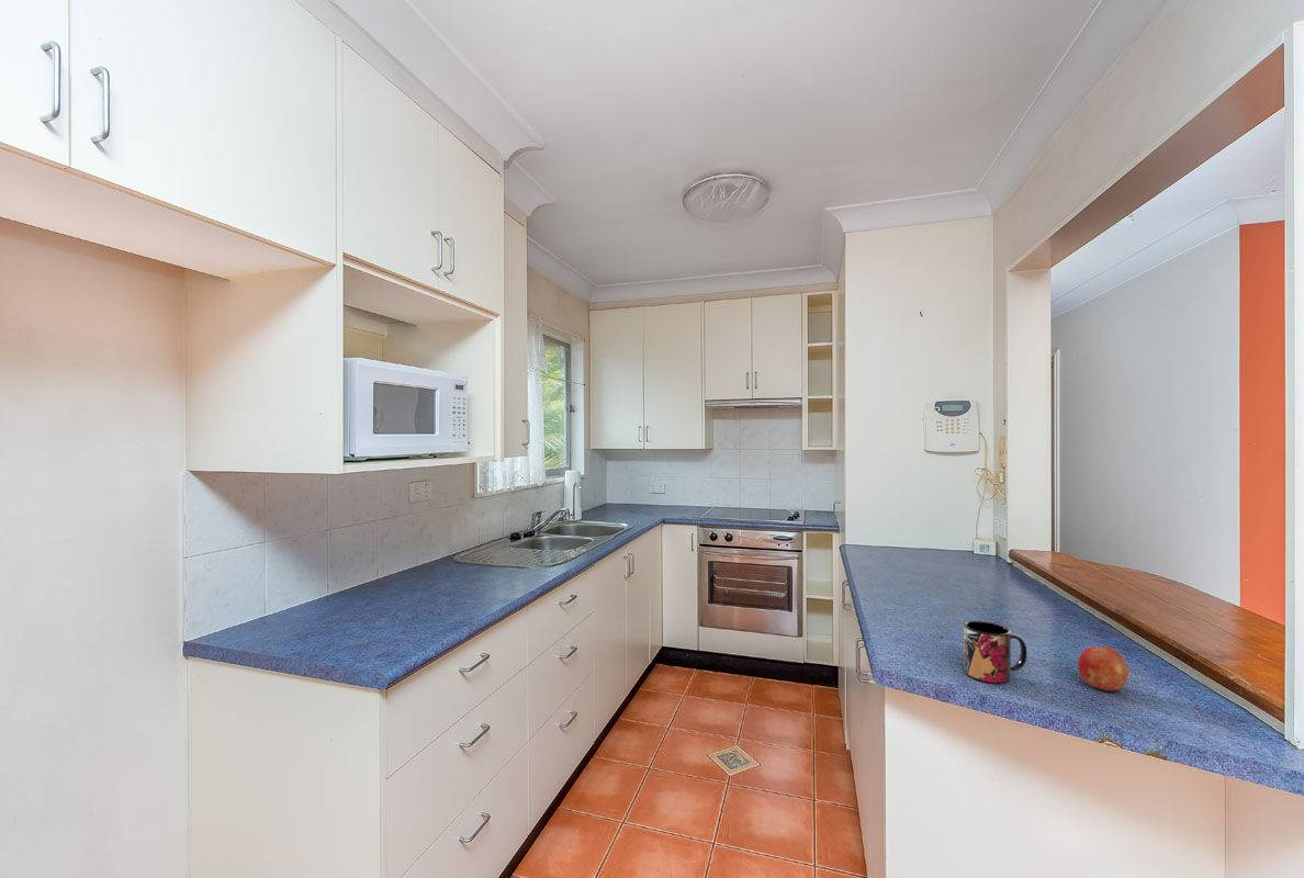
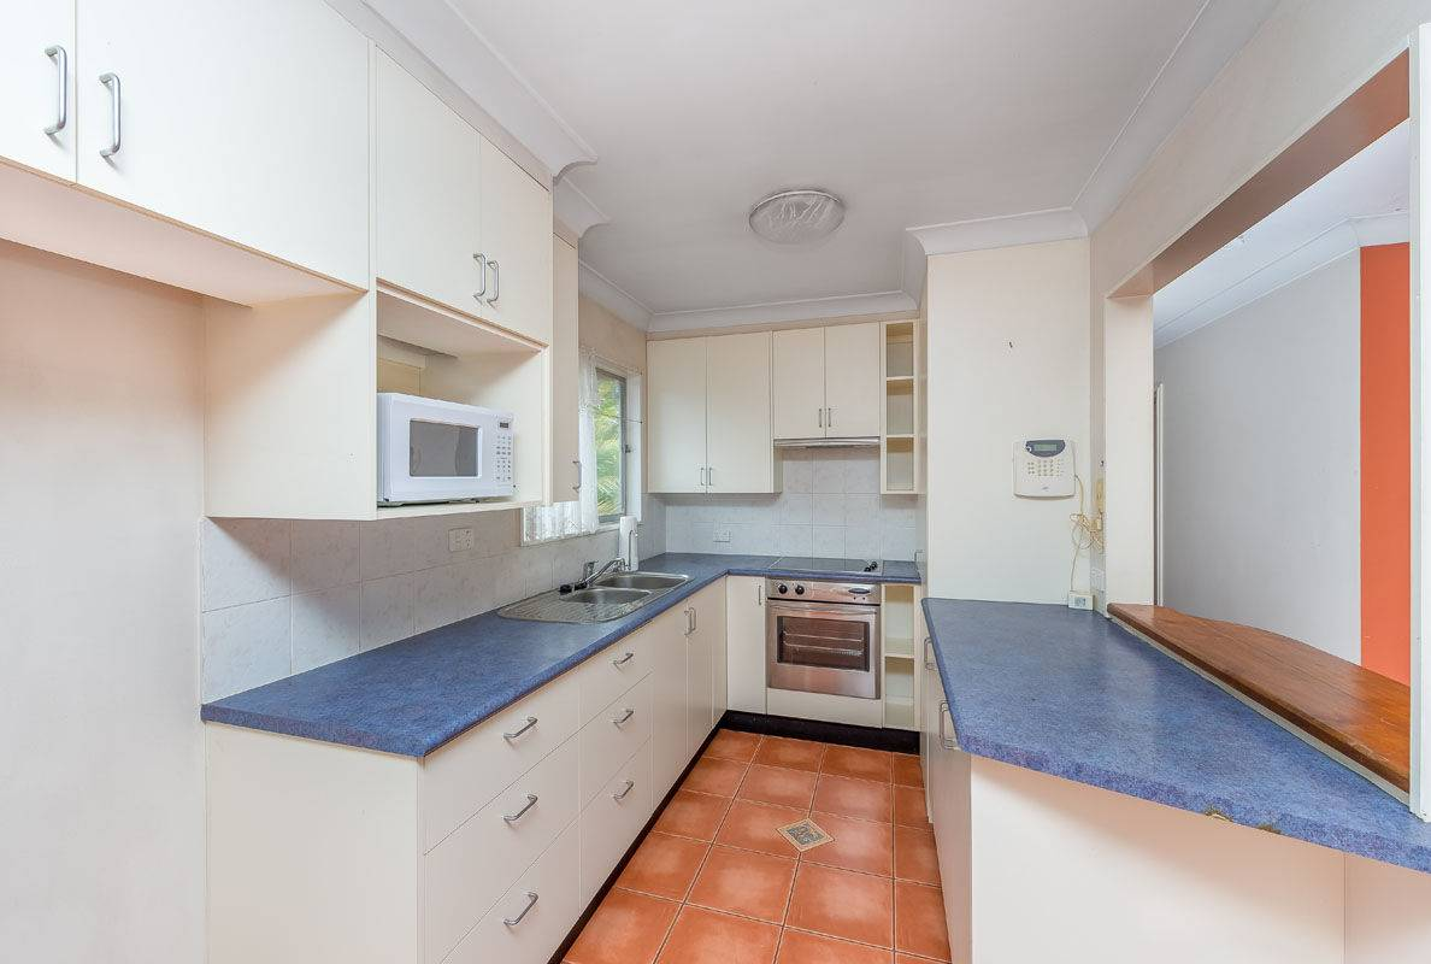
- mug (996, 651)
- fruit (1102, 666)
